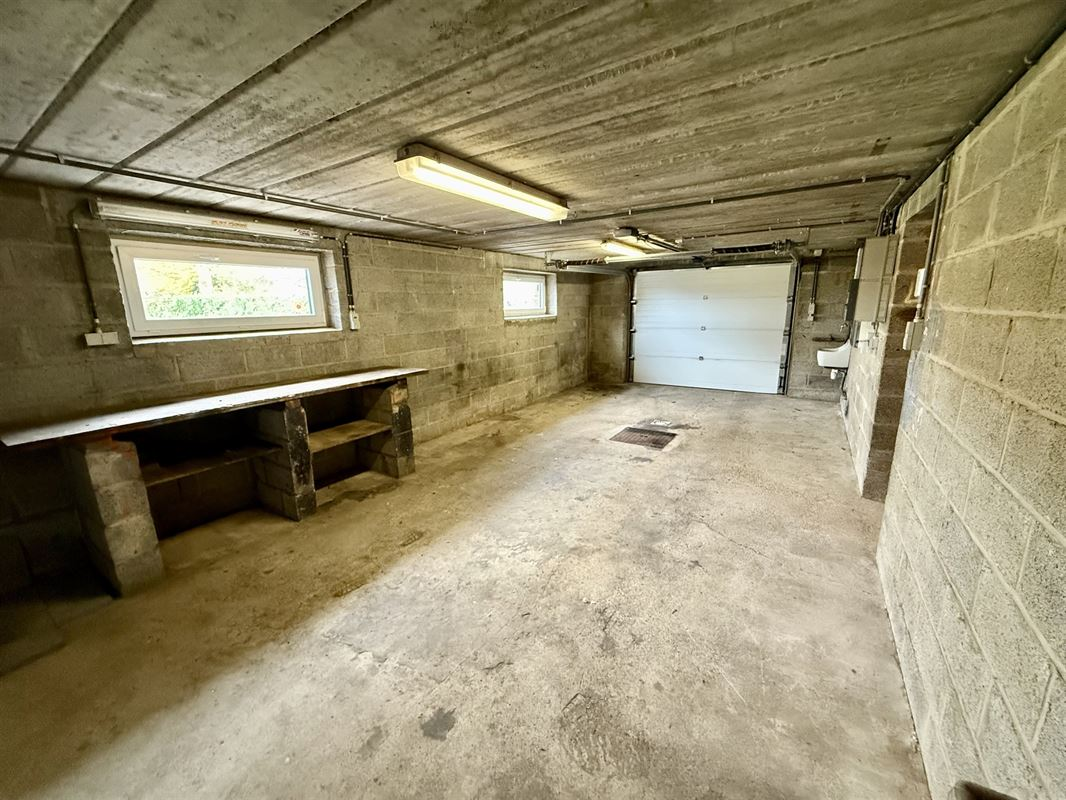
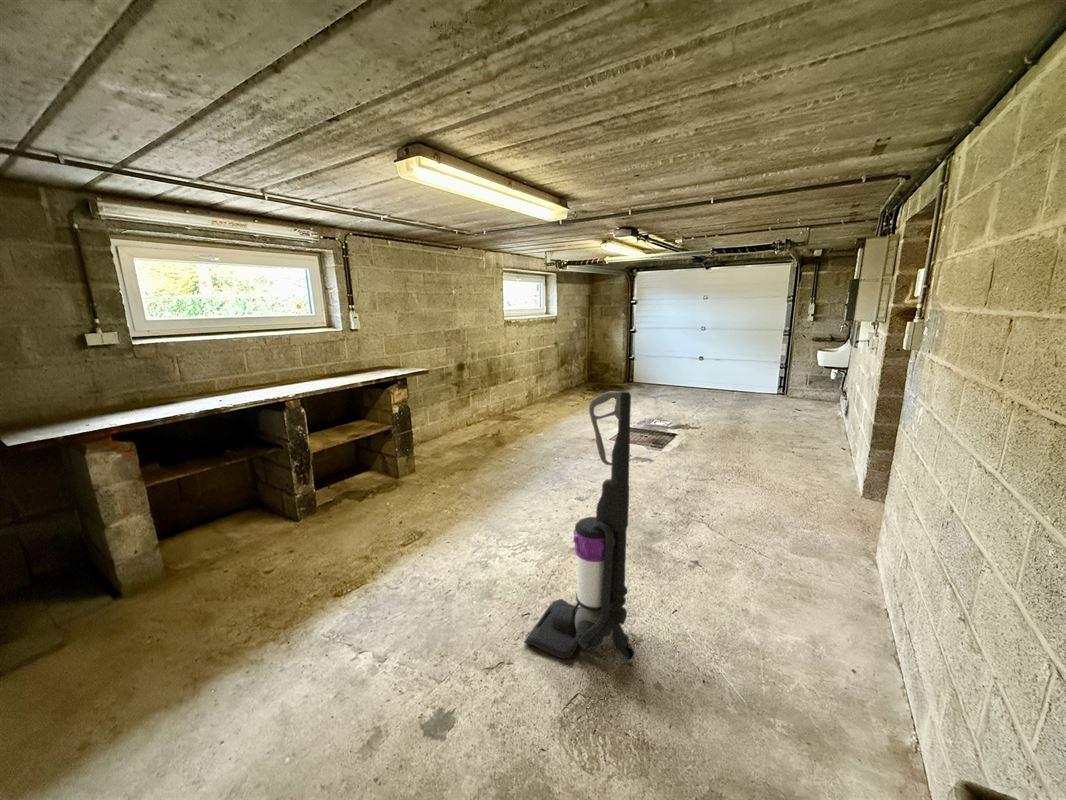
+ vacuum cleaner (584, 523)
